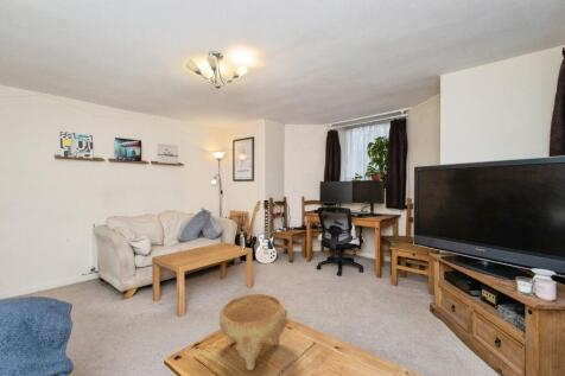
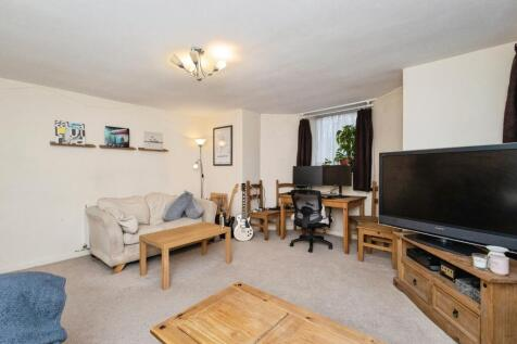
- decorative bowl (252, 326)
